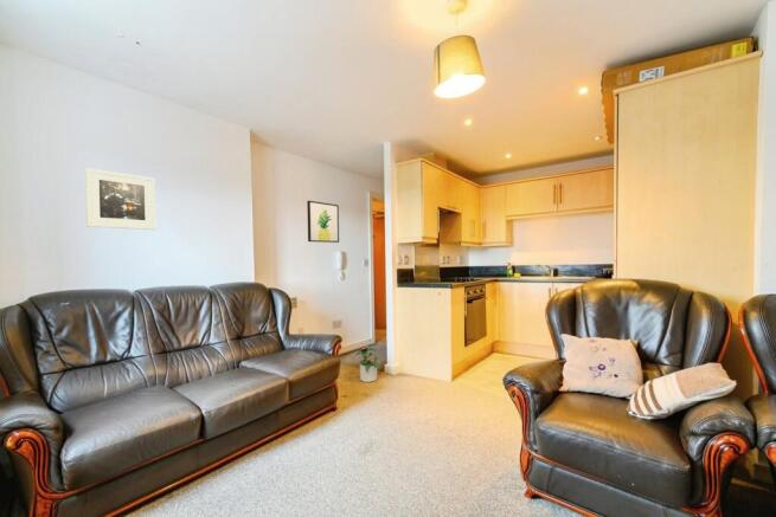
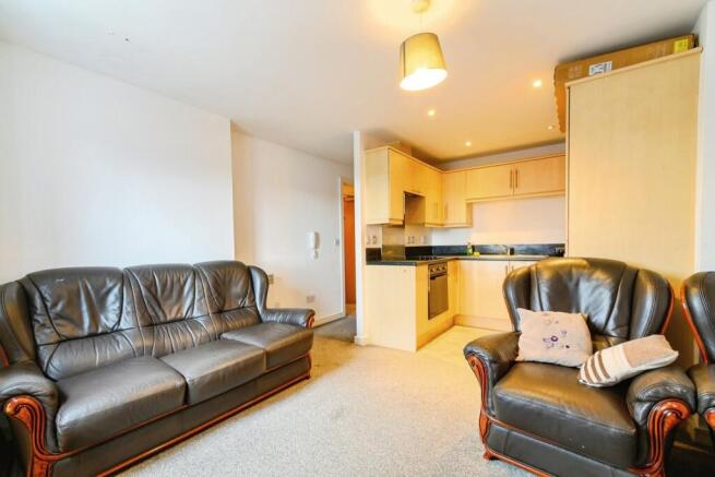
- wall art (323, 222)
- potted plant (366, 362)
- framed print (122, 200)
